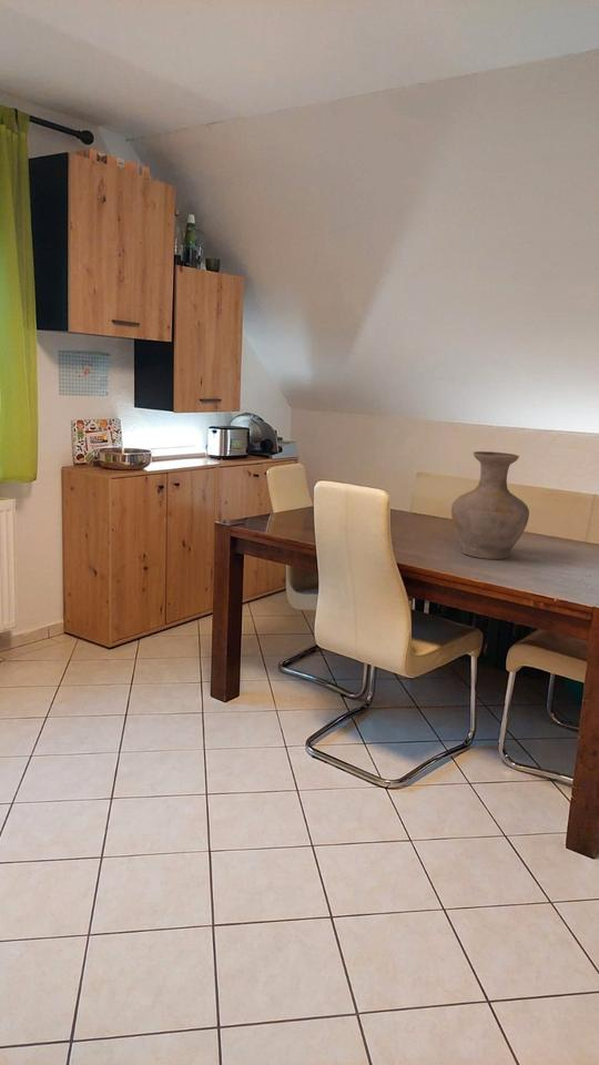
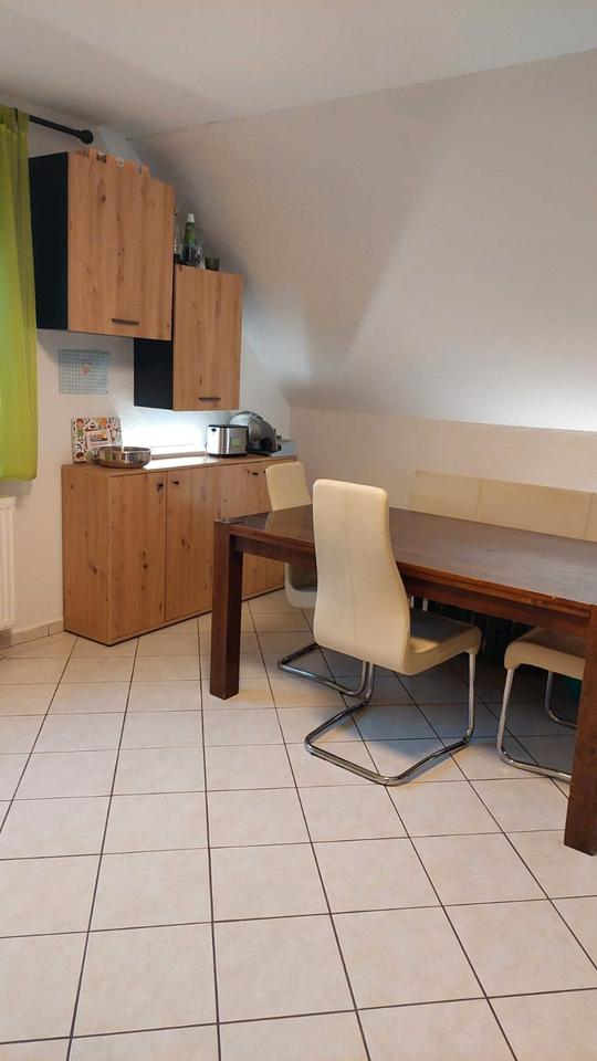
- vase (490, 504)
